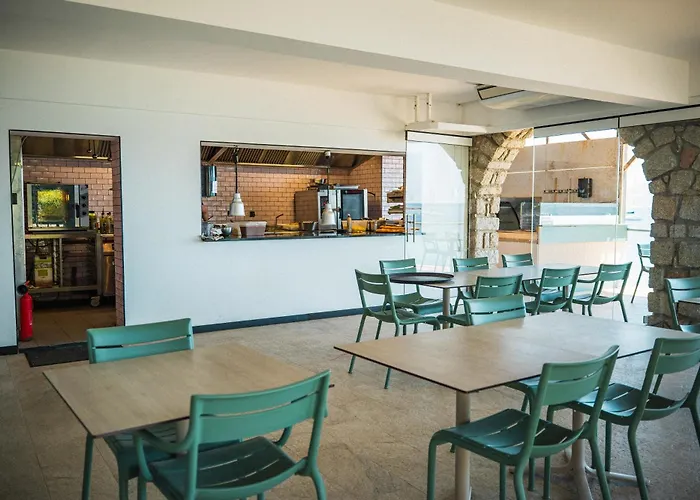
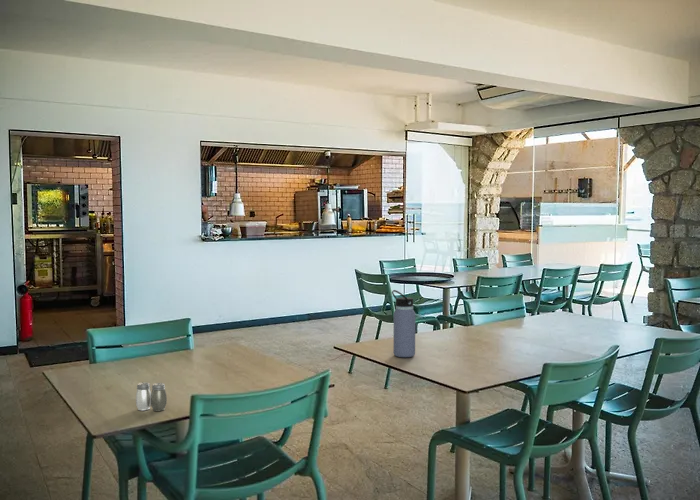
+ salt and pepper shaker (151, 396)
+ water bottle (403, 322)
